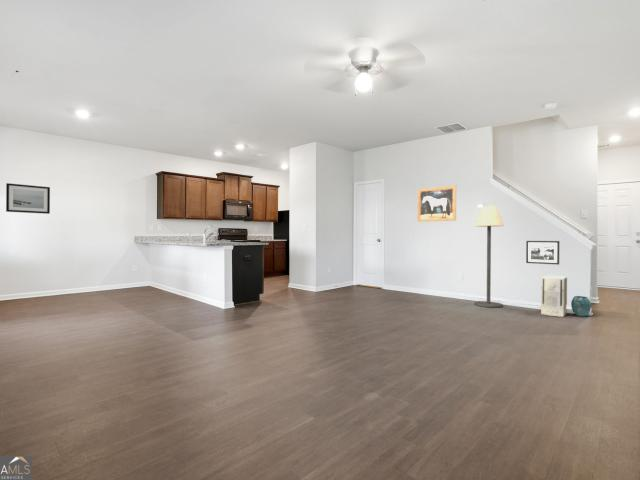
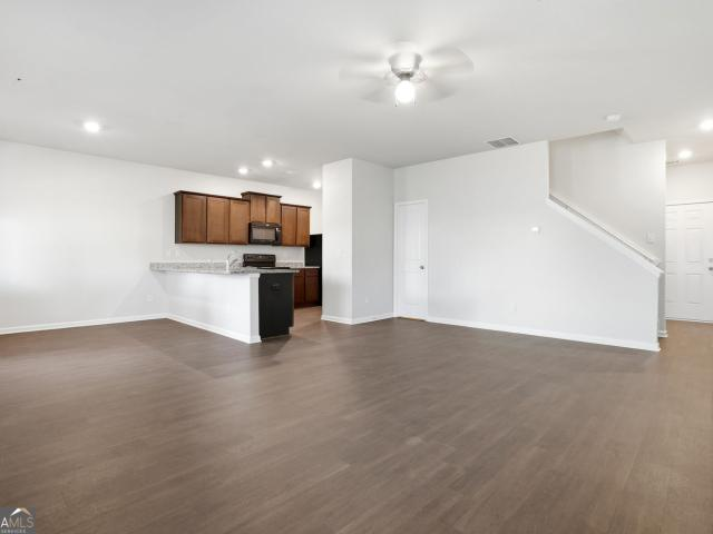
- picture frame (542, 252)
- wall art (28, 199)
- air purifier (554, 295)
- wall art (436, 204)
- vase (580, 306)
- floor lamp (488, 255)
